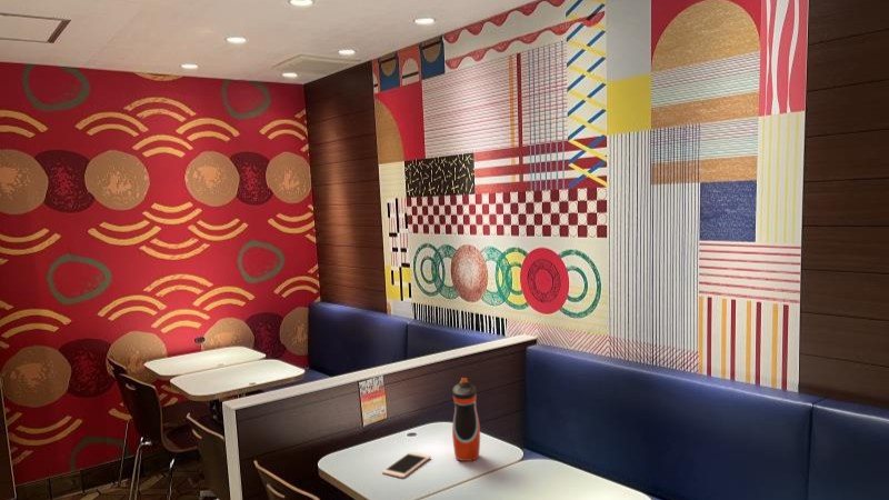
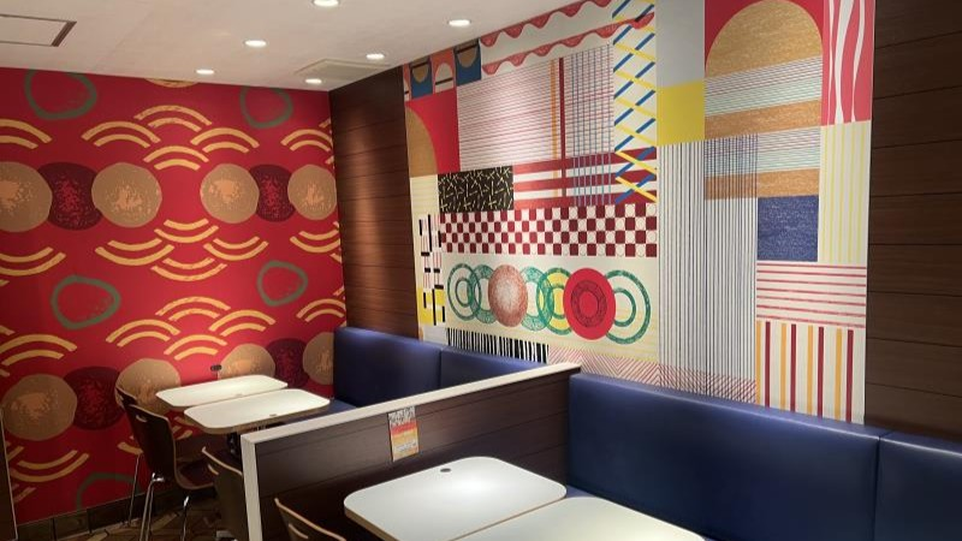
- cell phone (407, 463)
- water bottle (466, 418)
